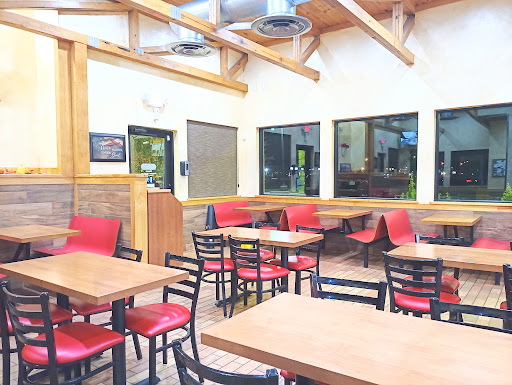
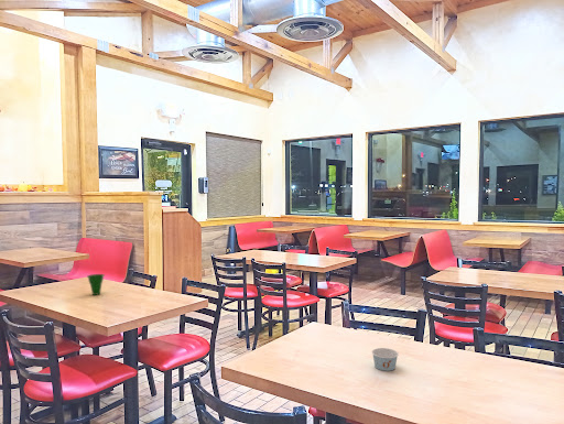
+ flower pot (96, 284)
+ paper cup (384, 359)
